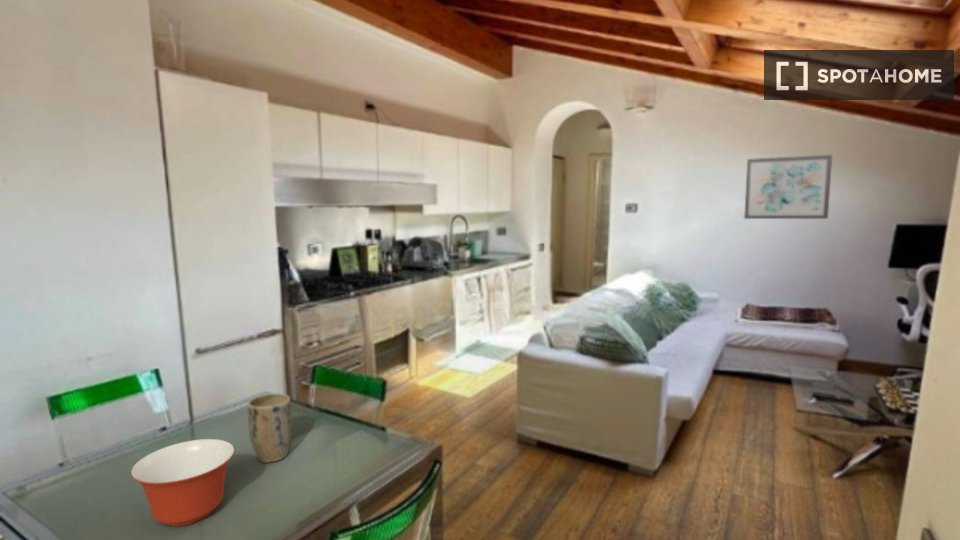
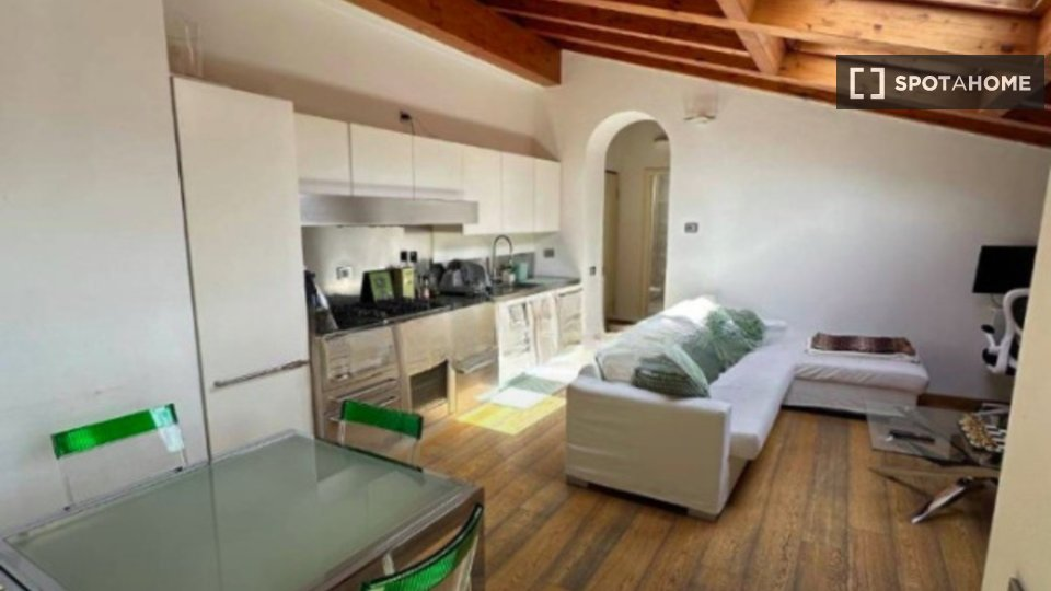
- mixing bowl (187, 485)
- wall art (786, 188)
- plant pot (270, 428)
